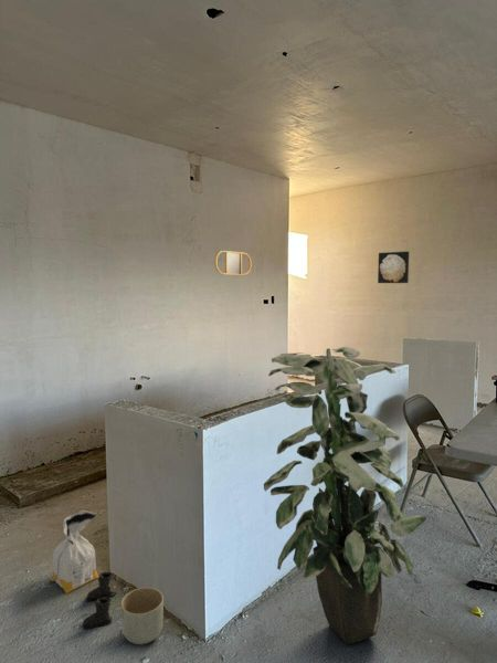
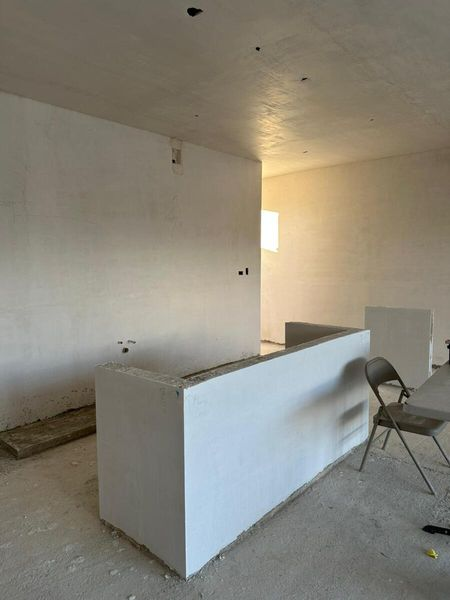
- wall art (393, 267)
- bag (75, 545)
- planter (142, 618)
- home mirror (233, 263)
- boots (98, 597)
- indoor plant (337, 488)
